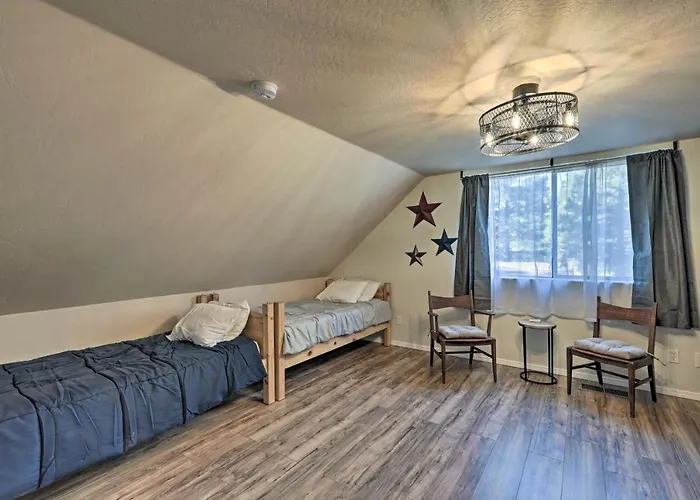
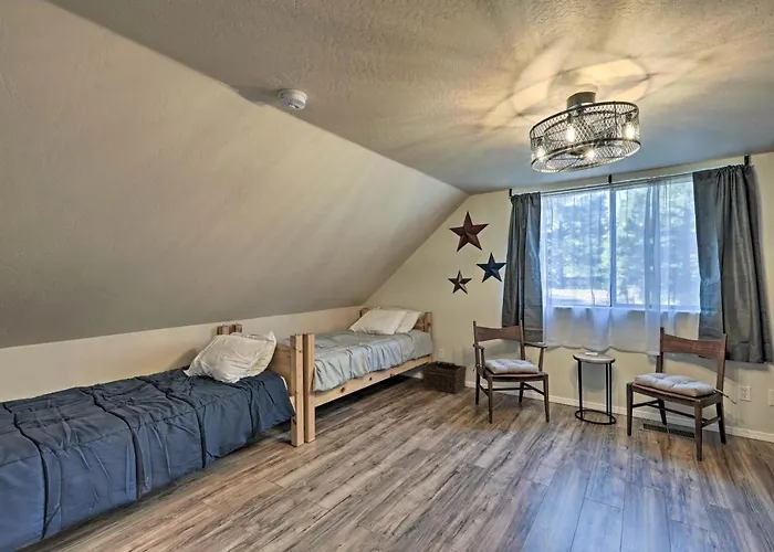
+ basket (446, 373)
